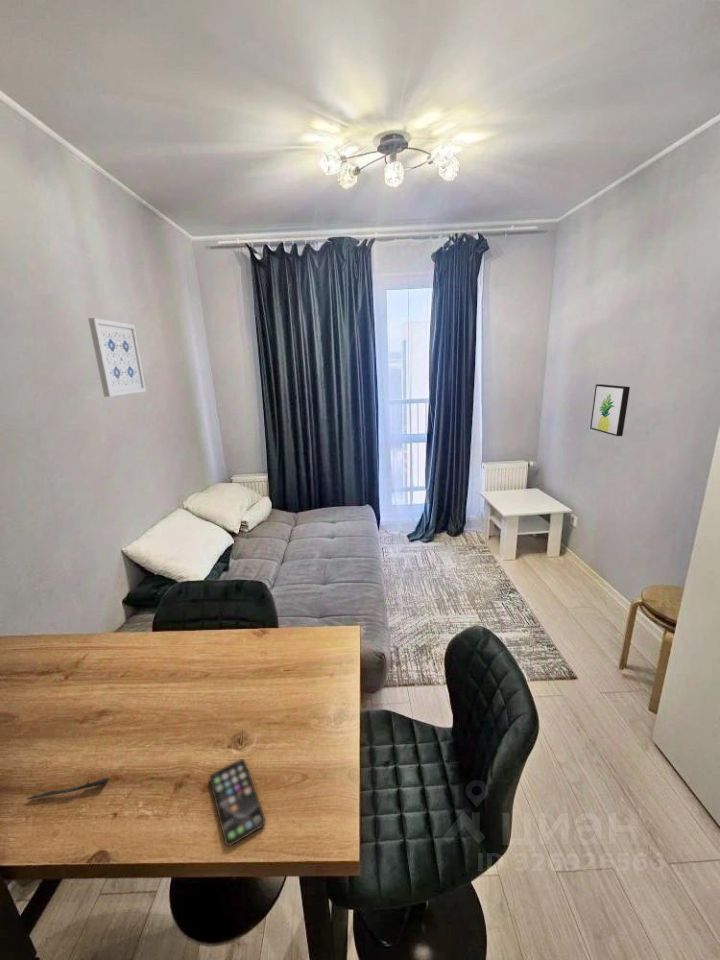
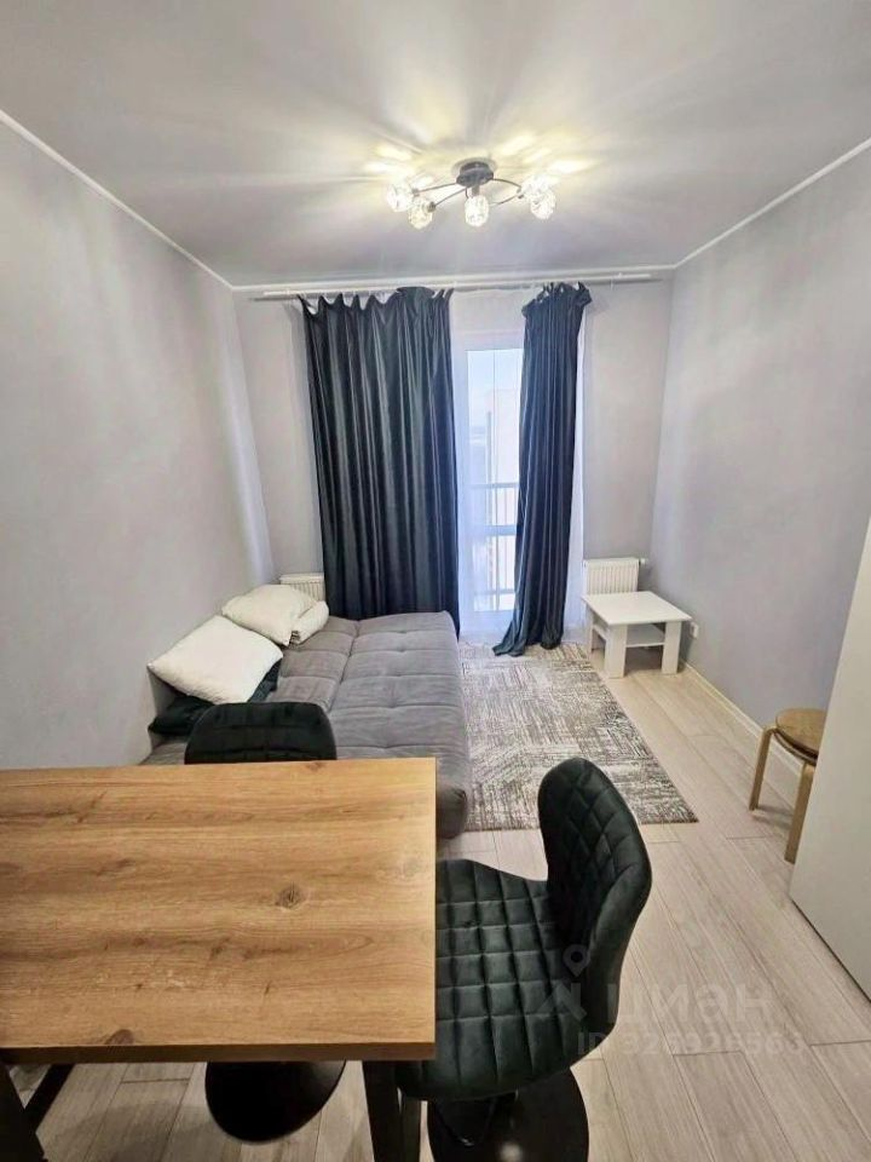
- pen (69, 788)
- smartphone (236, 798)
- wall art (120, 358)
- wall art (608, 409)
